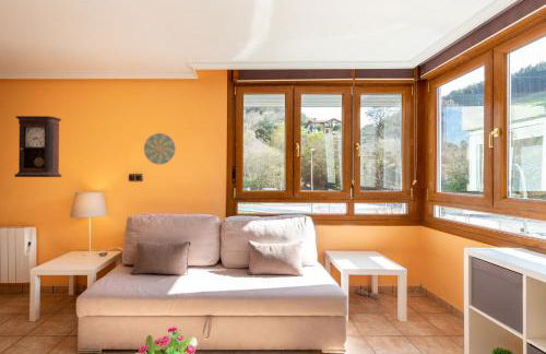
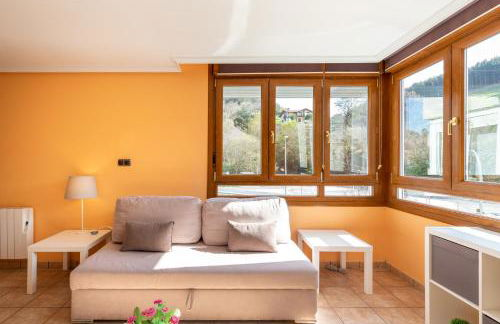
- decorative plate (159, 149)
- pendulum clock (37, 146)
